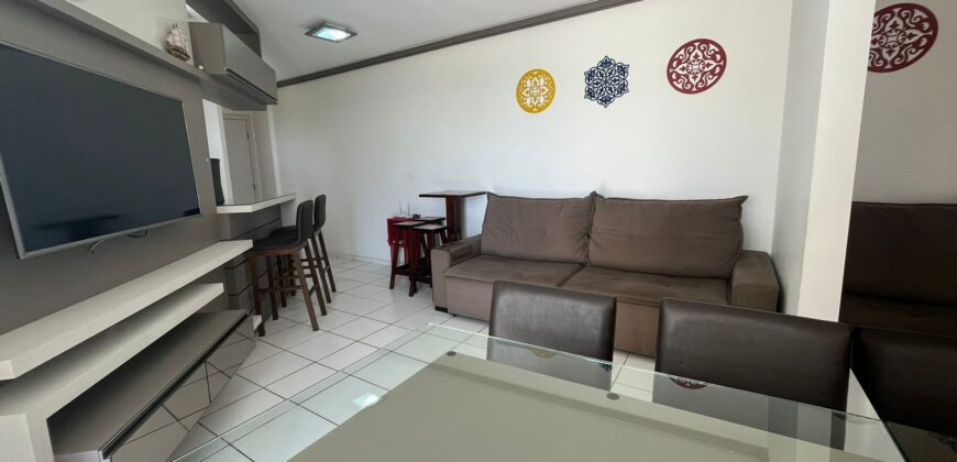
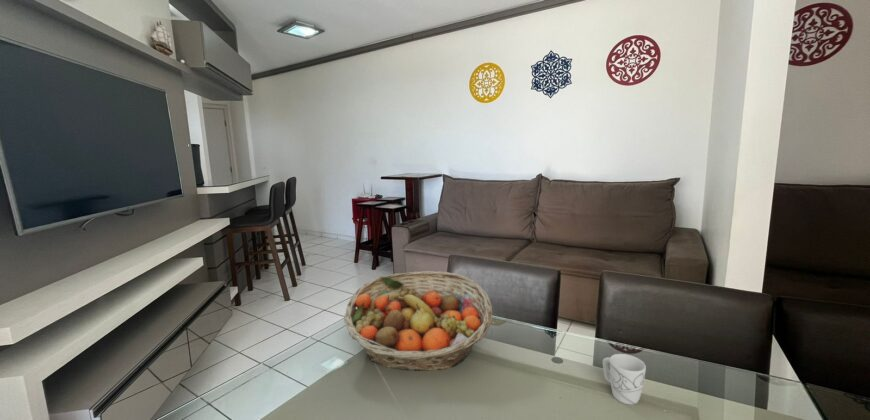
+ mug (621, 376)
+ fruit basket (418, 317)
